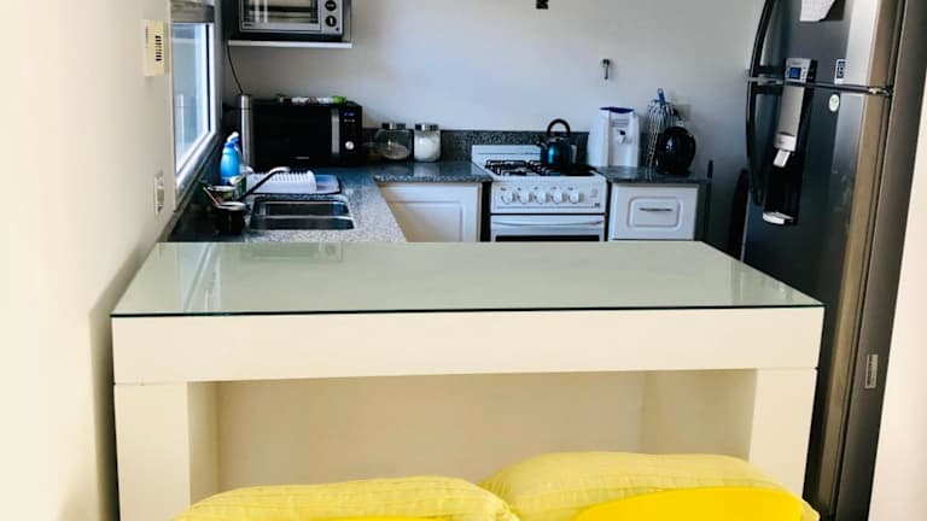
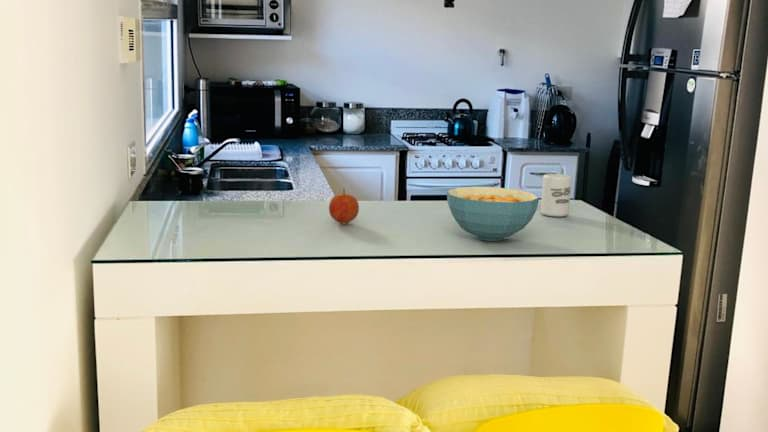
+ cup (556, 195)
+ cereal bowl (491, 216)
+ fruit (343, 206)
